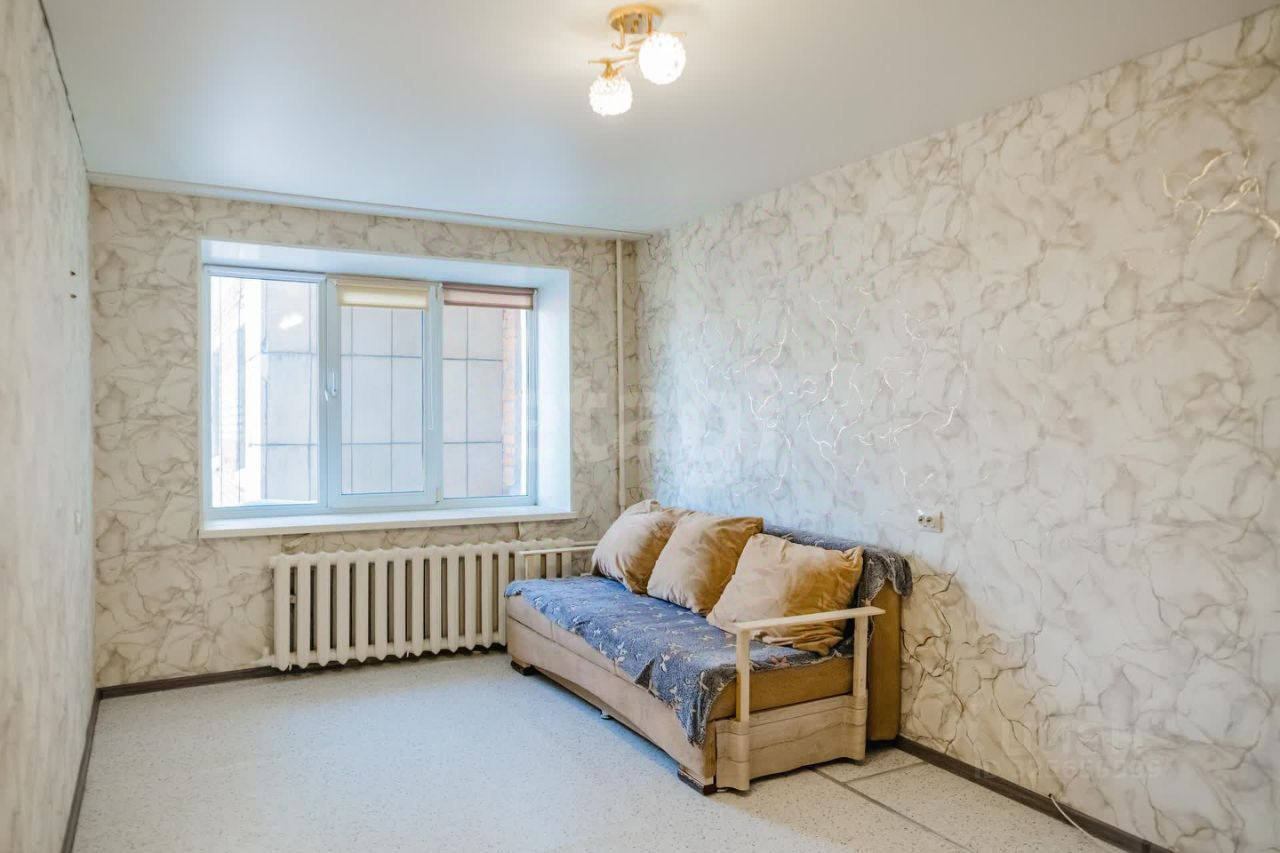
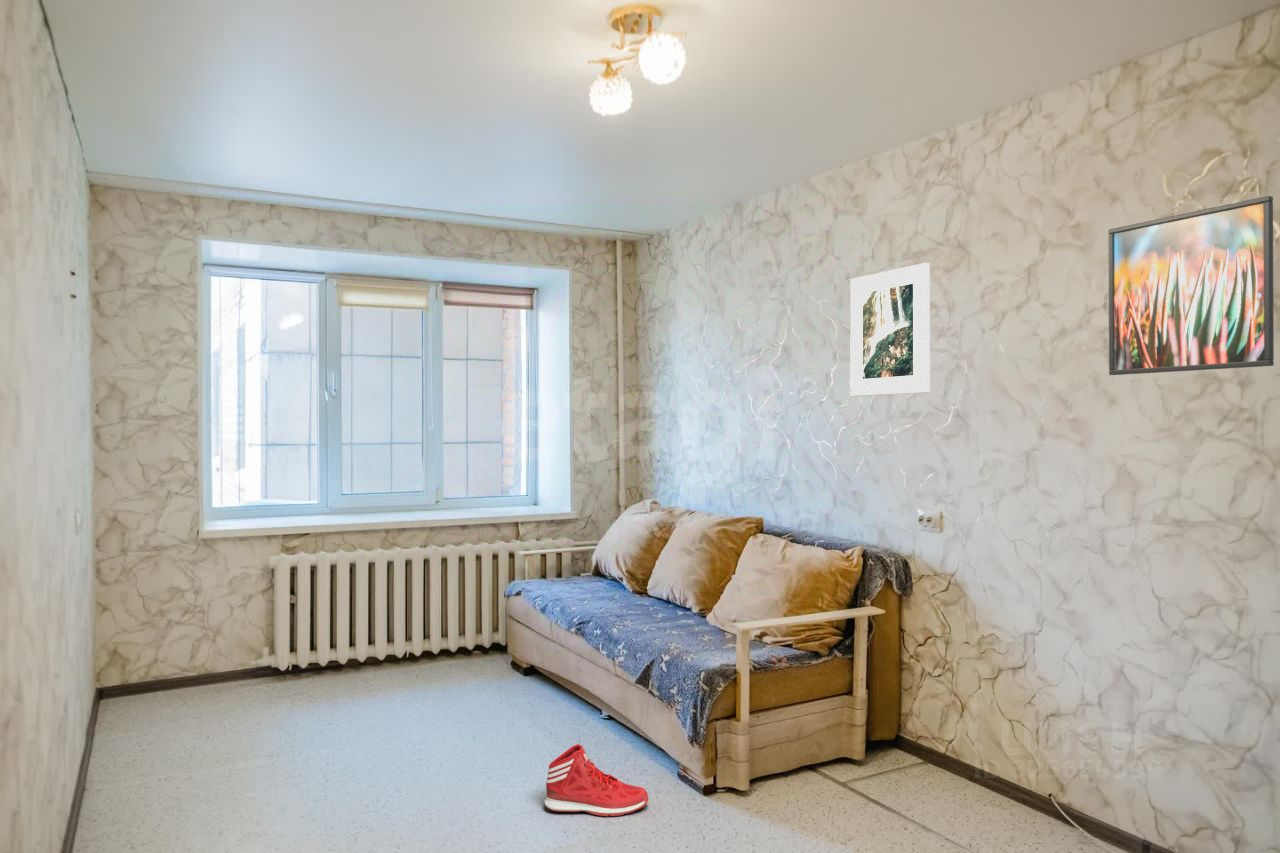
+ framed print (1184, 292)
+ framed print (888, 332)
+ sneaker (596, 777)
